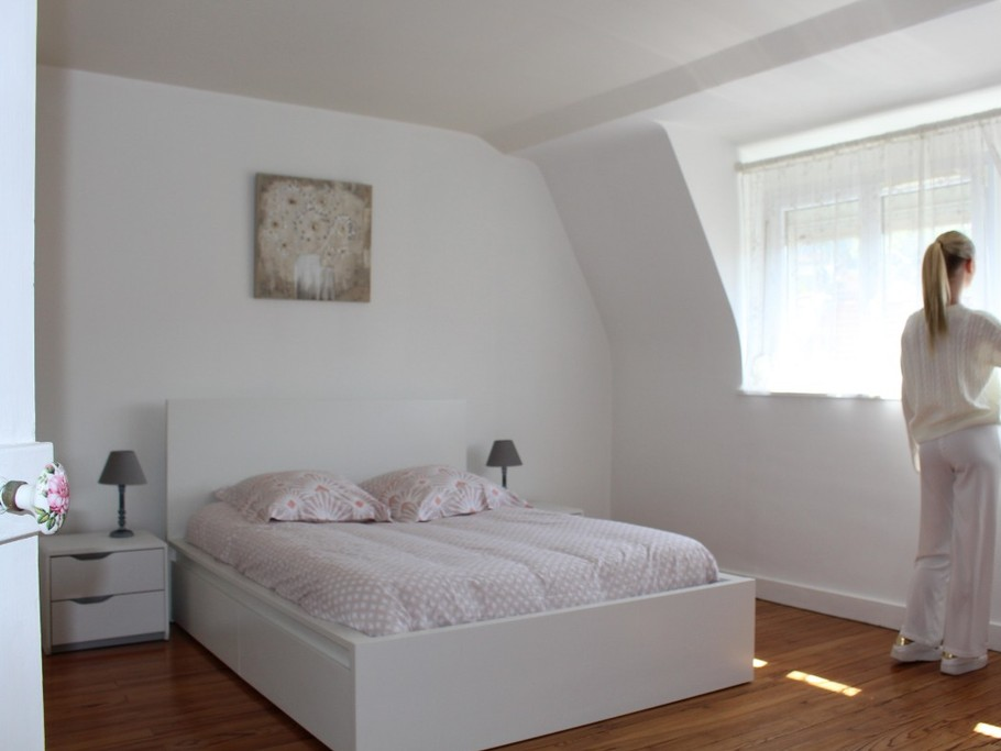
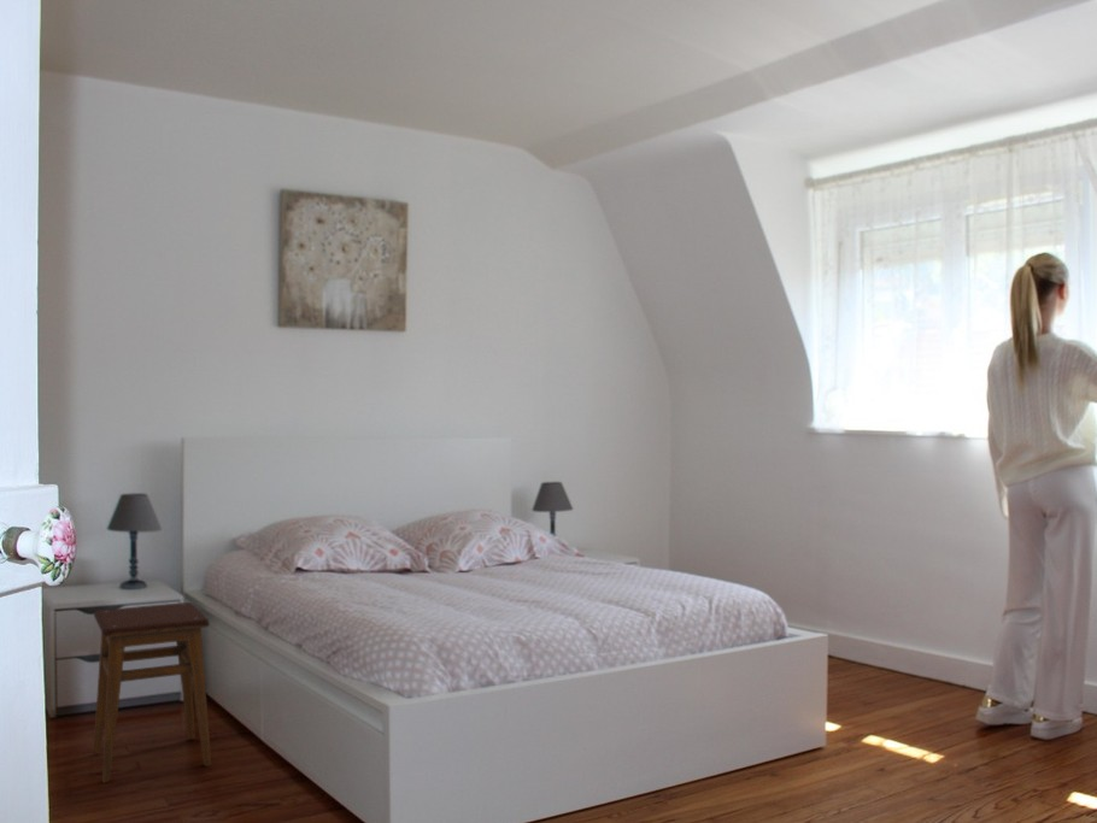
+ stool (151, 677)
